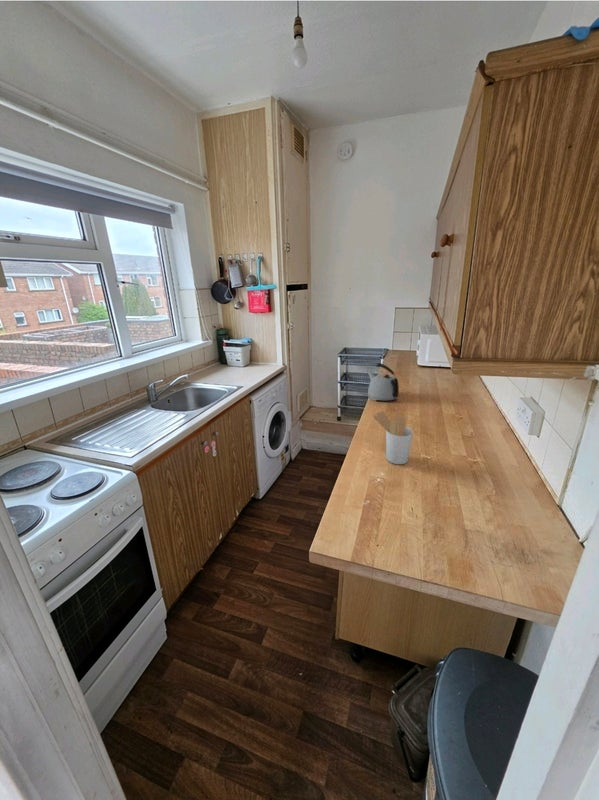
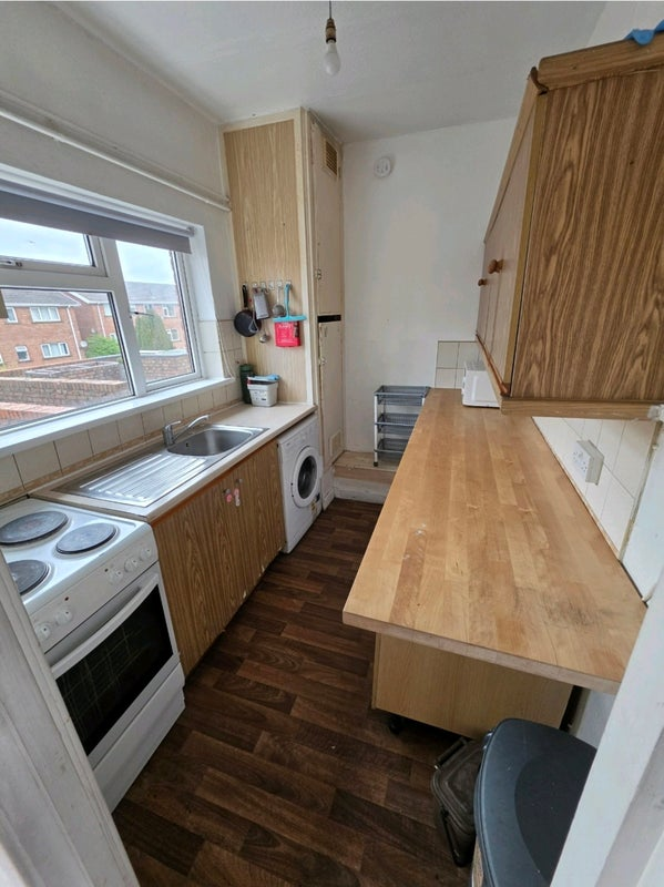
- utensil holder (392, 436)
- kettle (382, 380)
